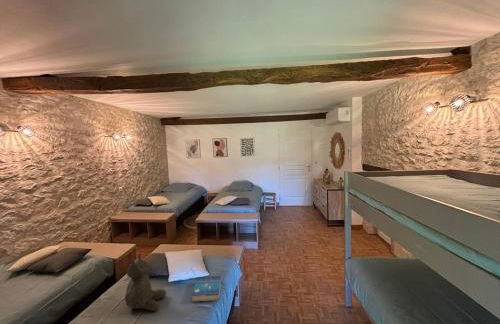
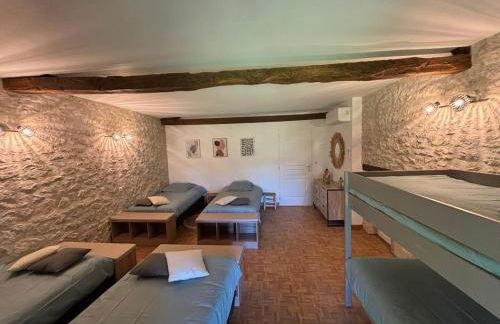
- teddy bear (145, 280)
- book (207, 287)
